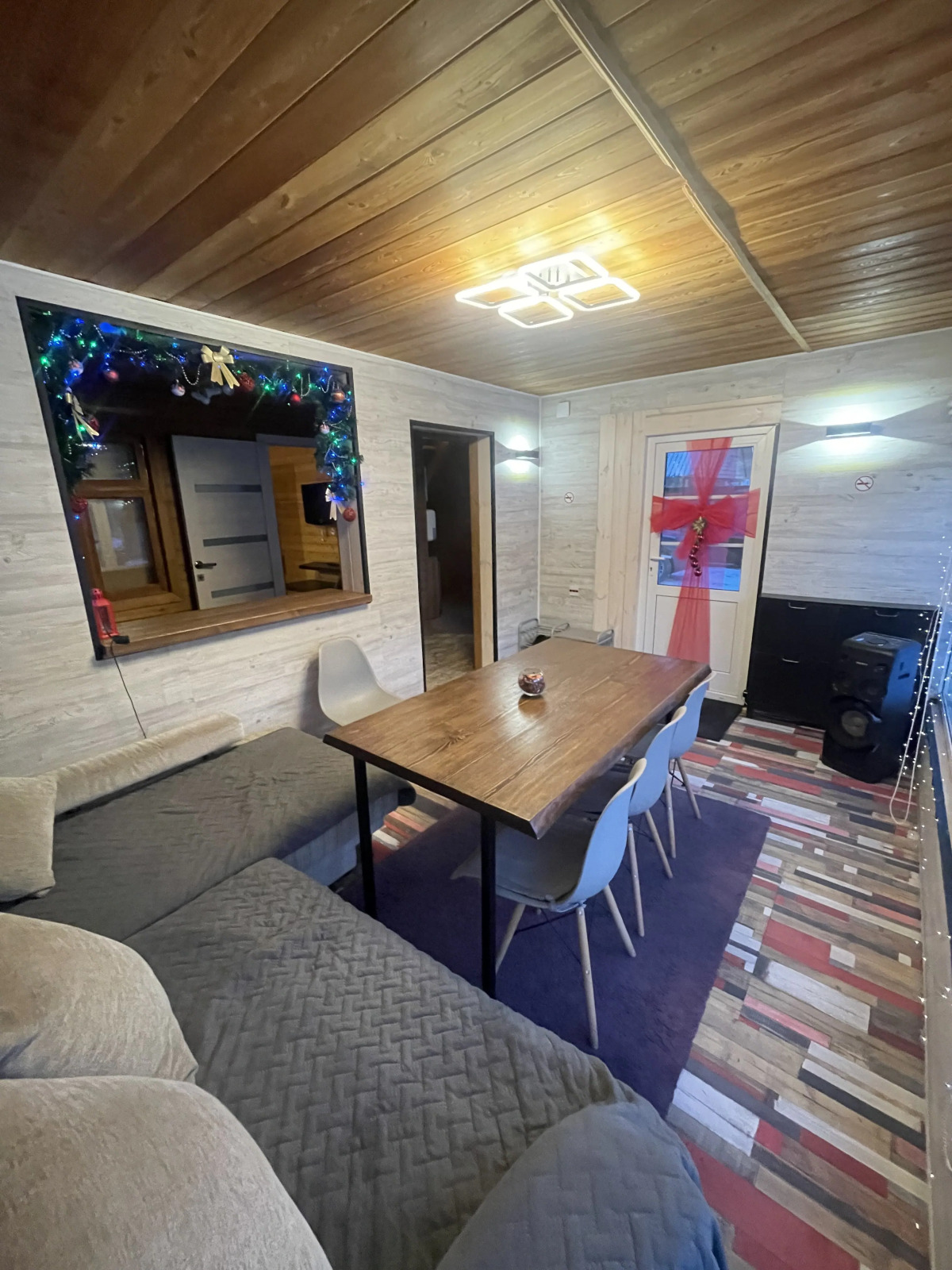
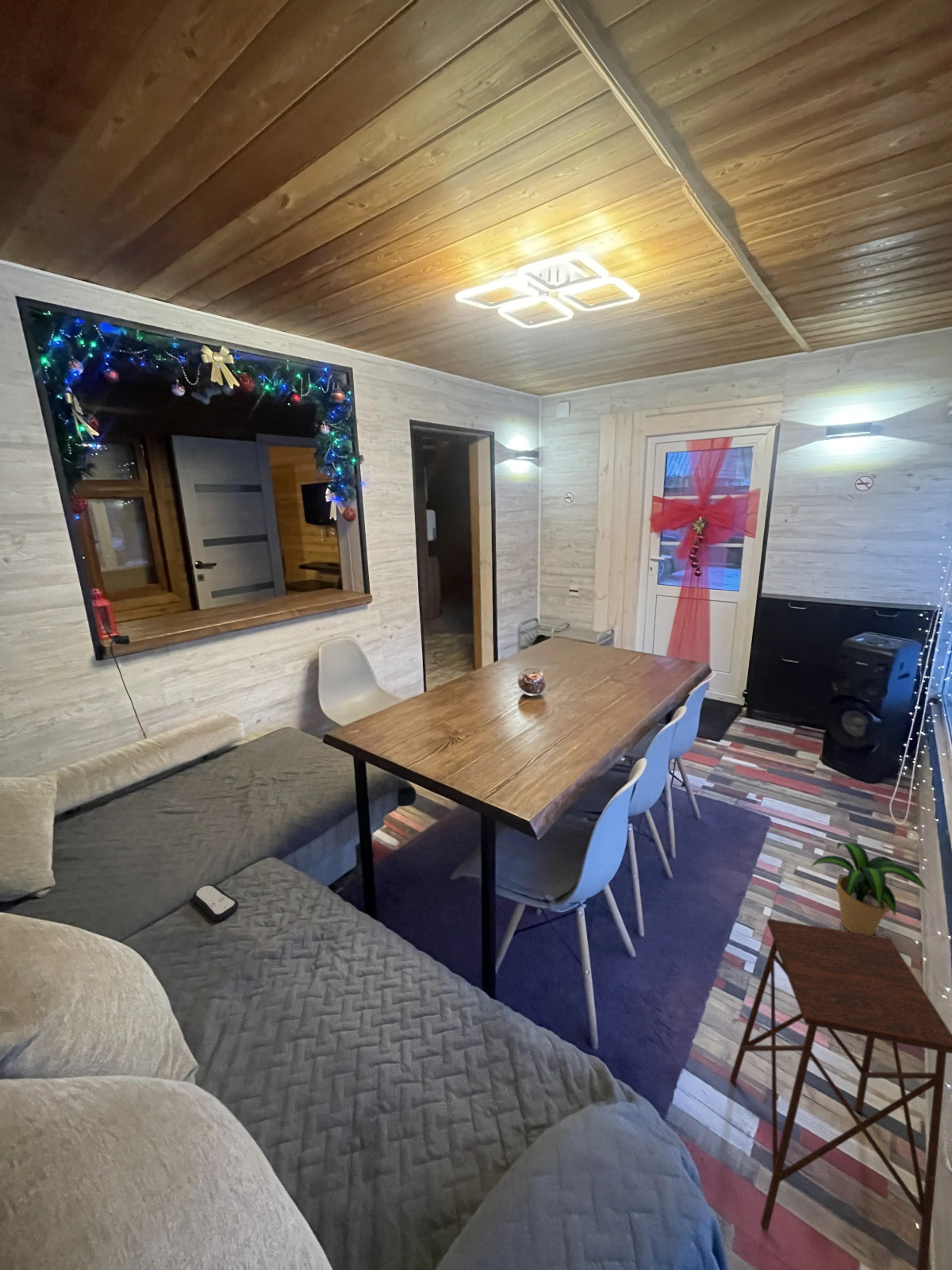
+ side table (831, 1079)
+ potted plant (864, 893)
+ remote control (214, 901)
